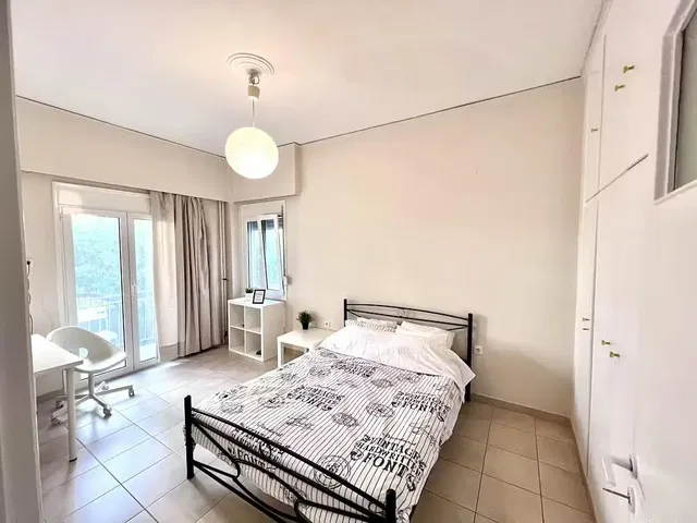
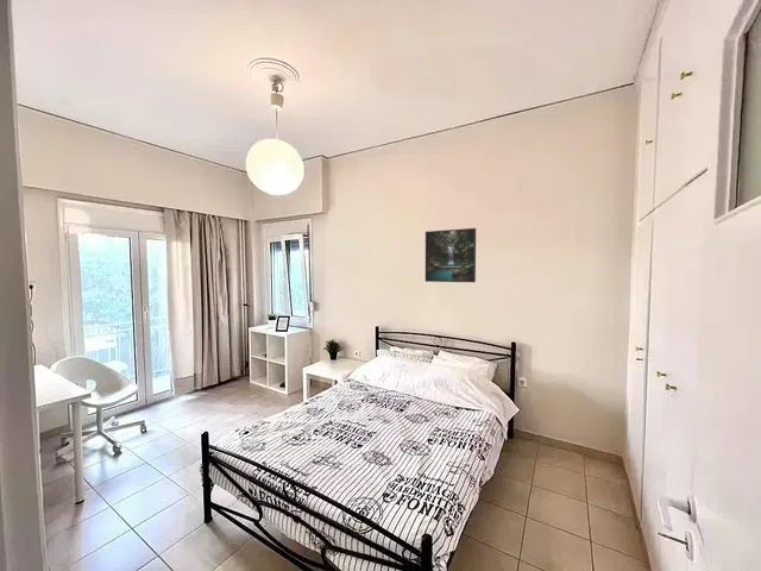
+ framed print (449, 256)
